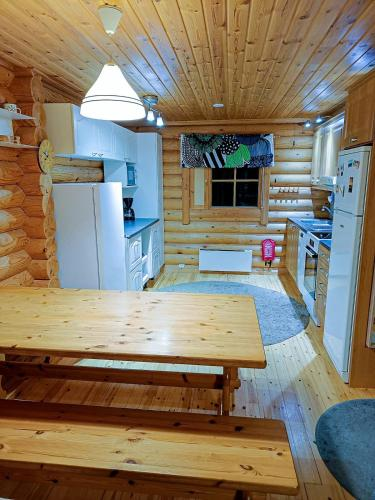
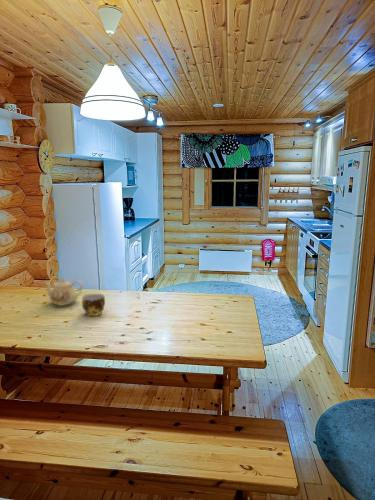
+ cup (95, 305)
+ teapot (63, 290)
